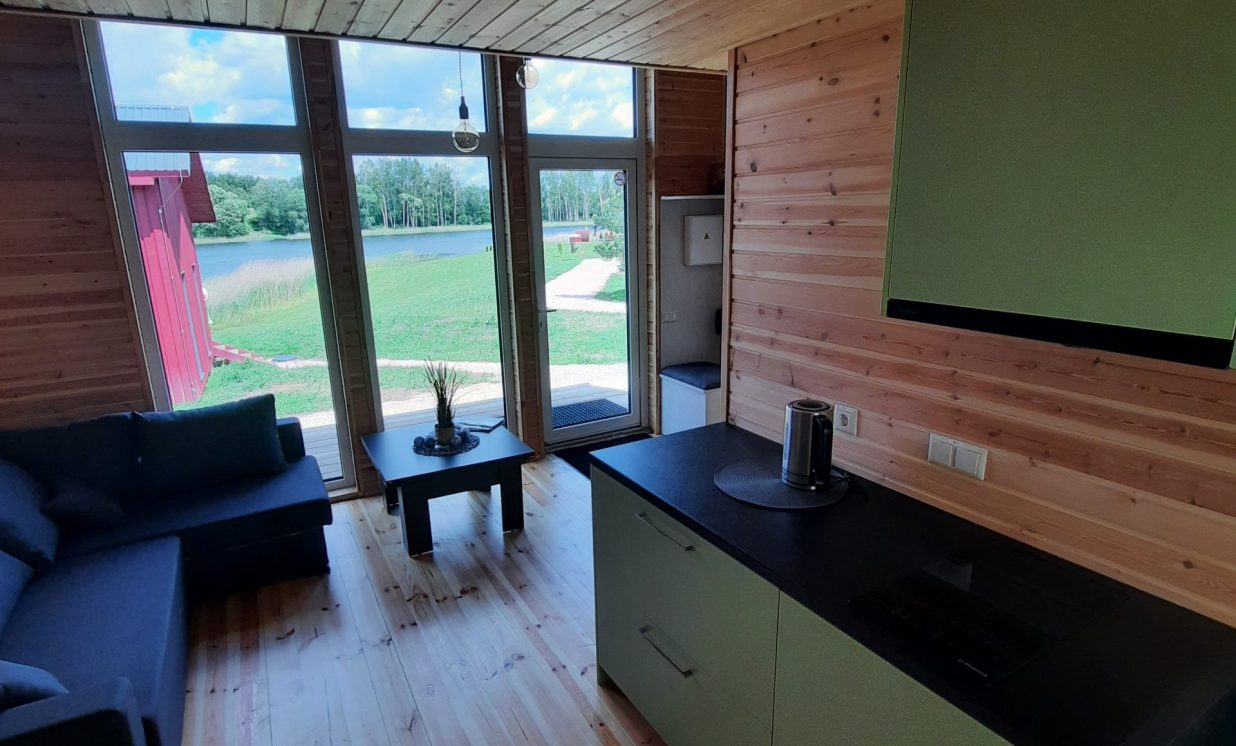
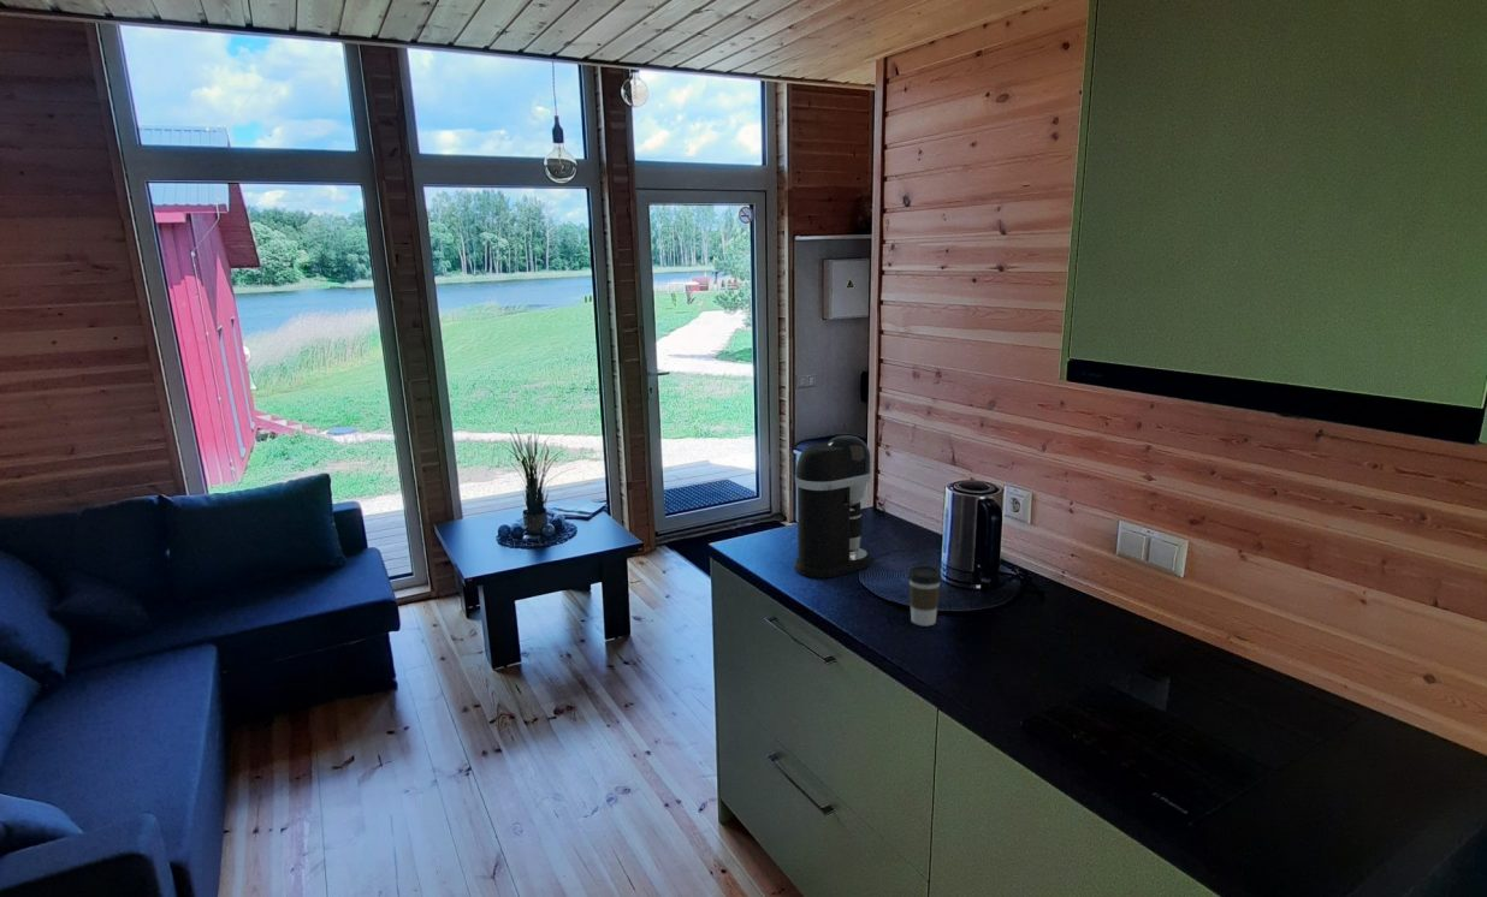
+ coffee cup (924, 595)
+ coffee maker (833, 503)
